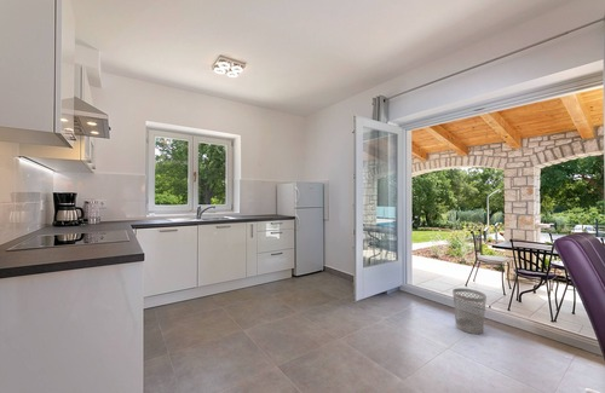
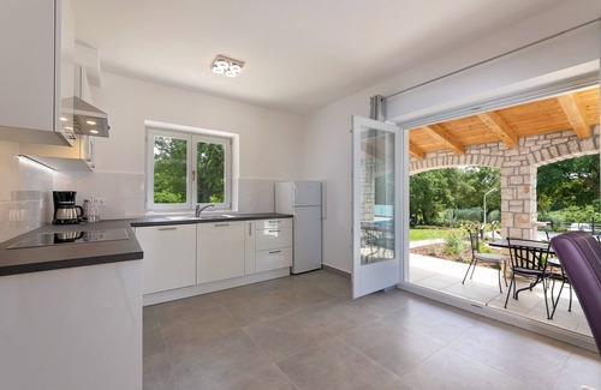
- wastebasket (468, 311)
